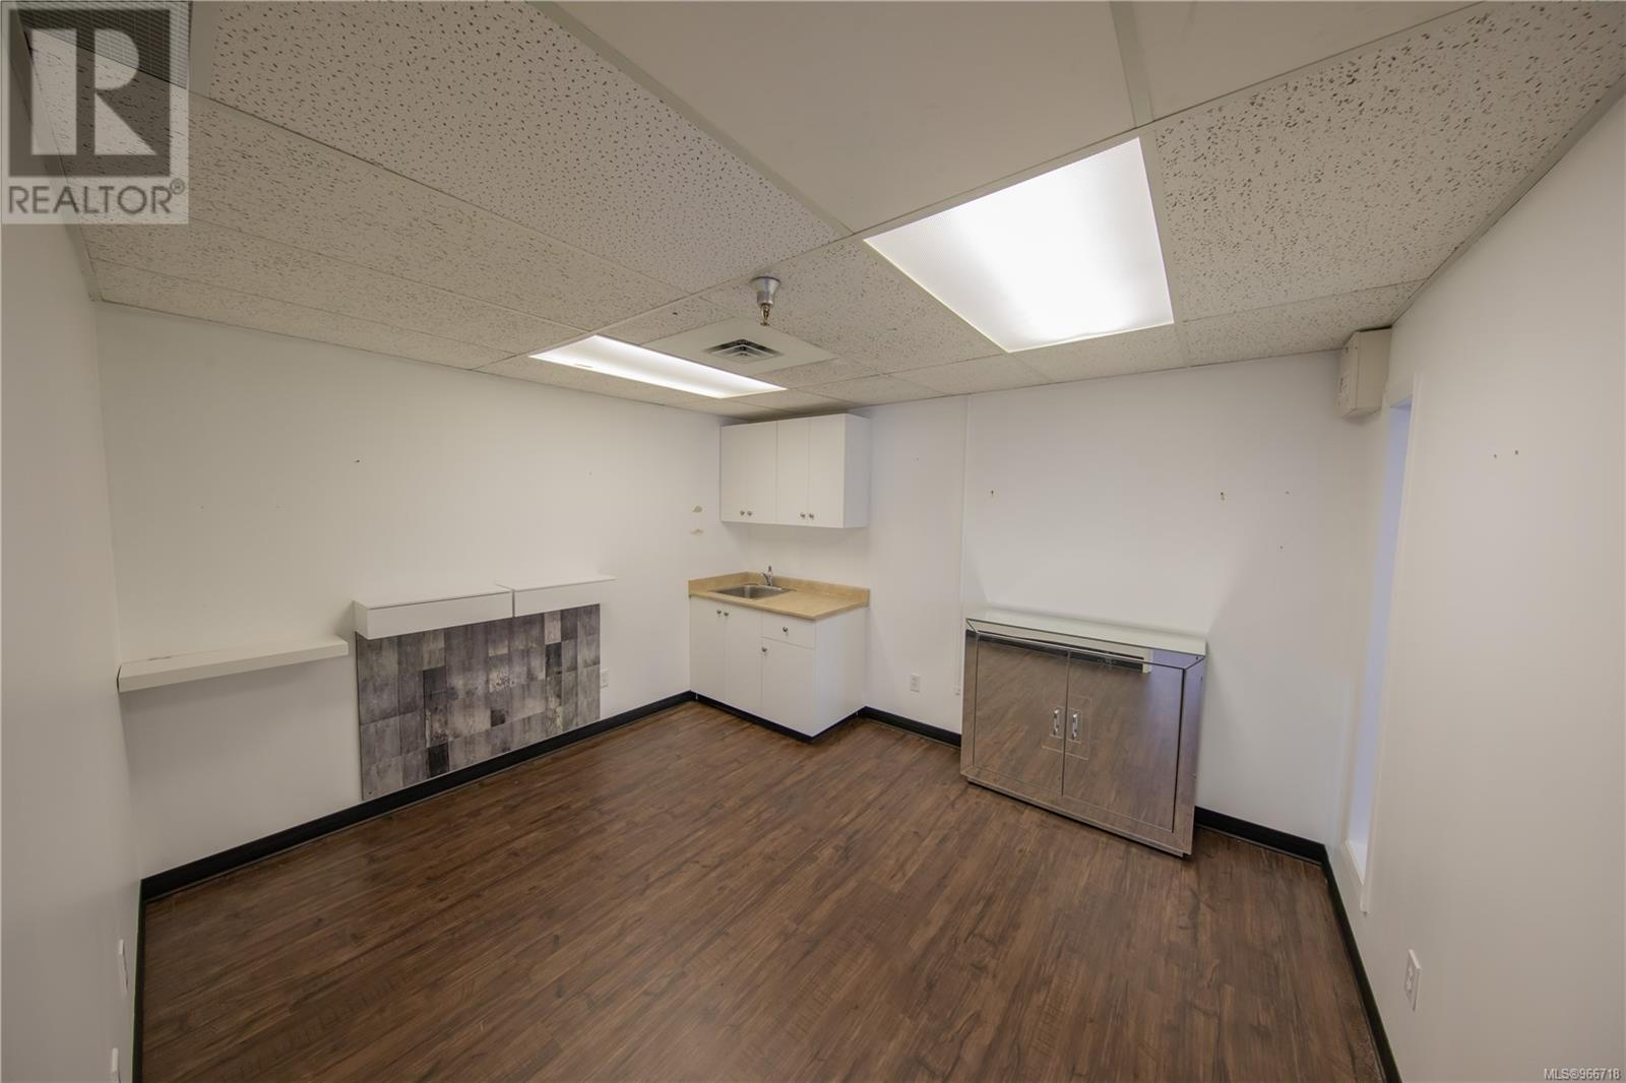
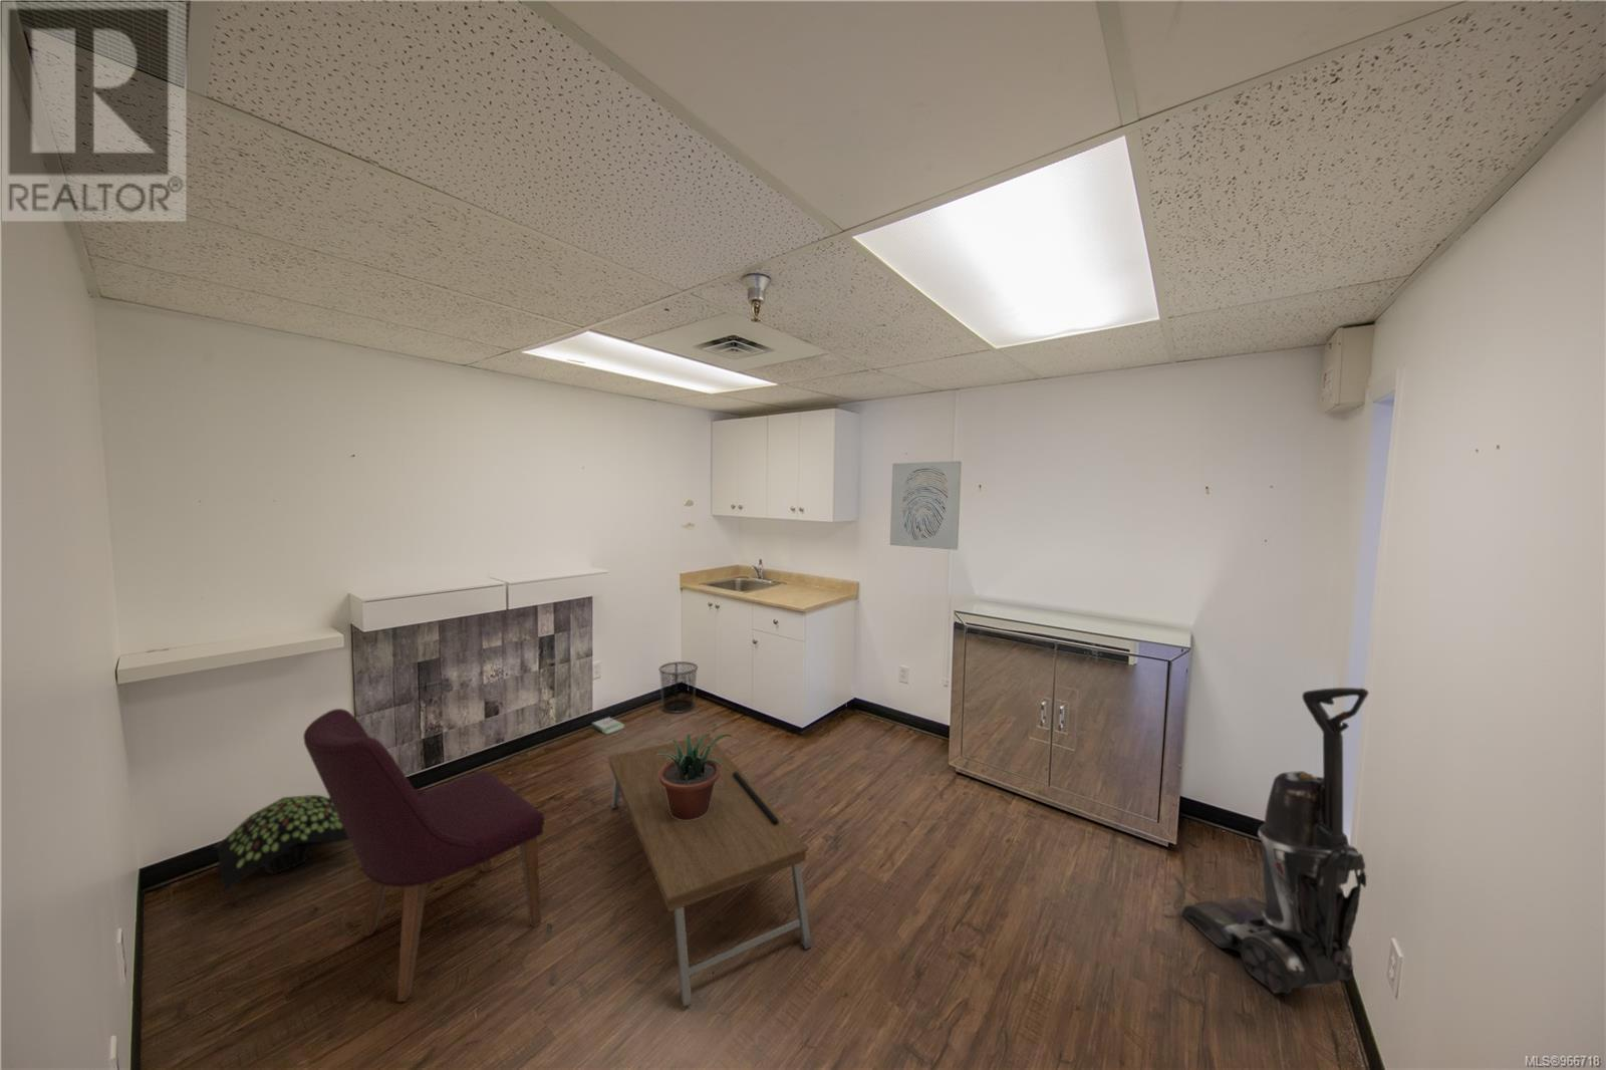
+ box (608, 725)
+ chair (425, 824)
+ coffee table (693, 828)
+ umbrella (288, 831)
+ wall art (923, 505)
+ potted plant (696, 771)
+ vacuum cleaner (1275, 810)
+ trash can (677, 687)
